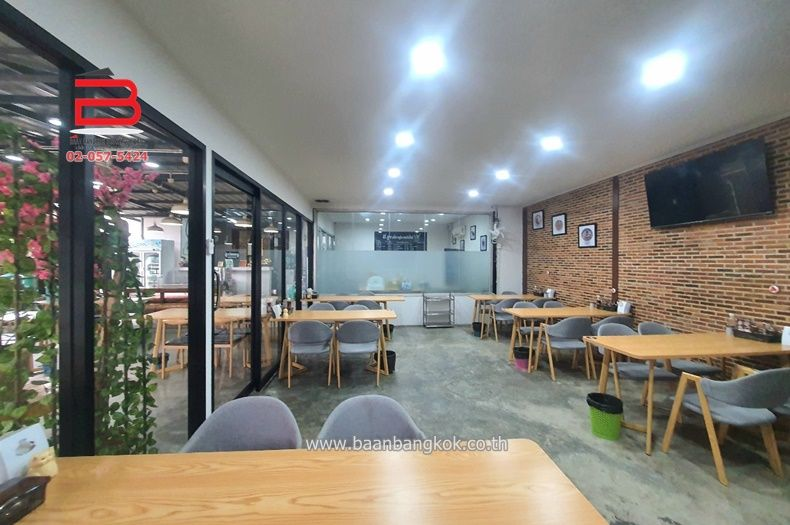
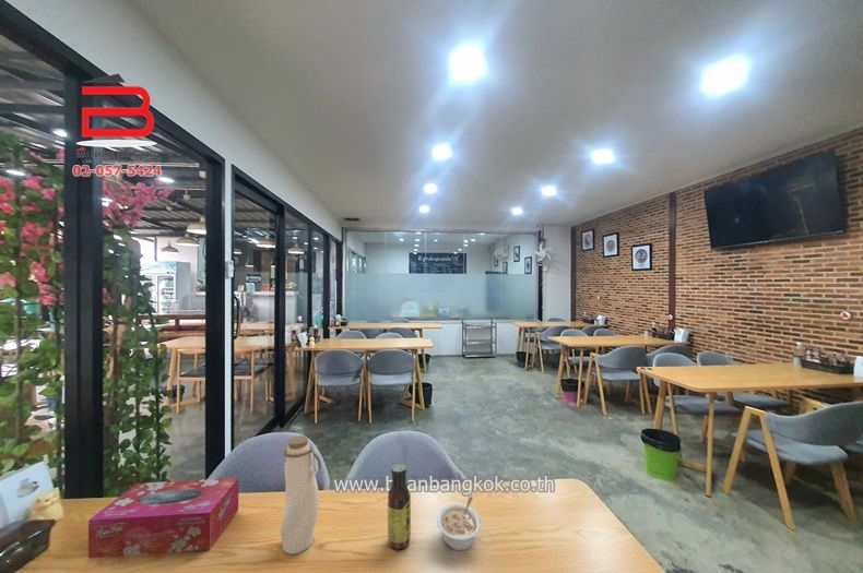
+ legume (458, 525)
+ tissue box (170, 514)
+ sauce bottle (399, 504)
+ water bottle (300, 490)
